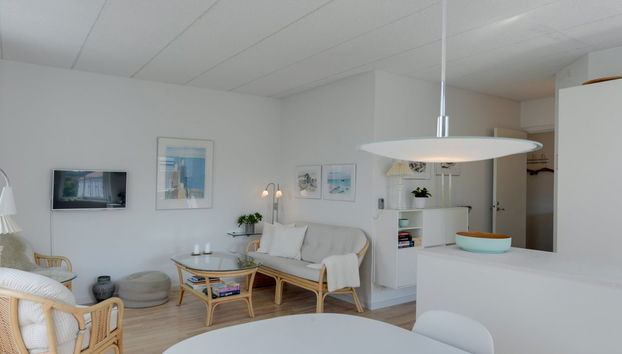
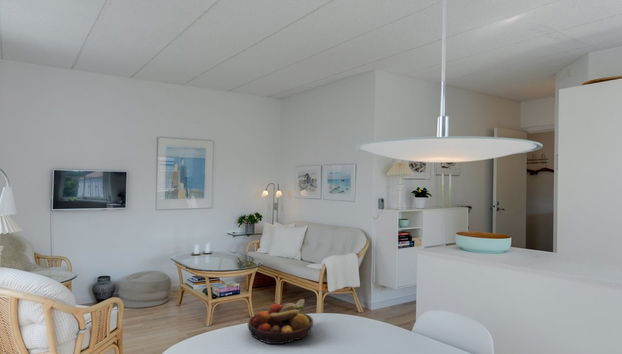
+ fruit bowl (280, 317)
